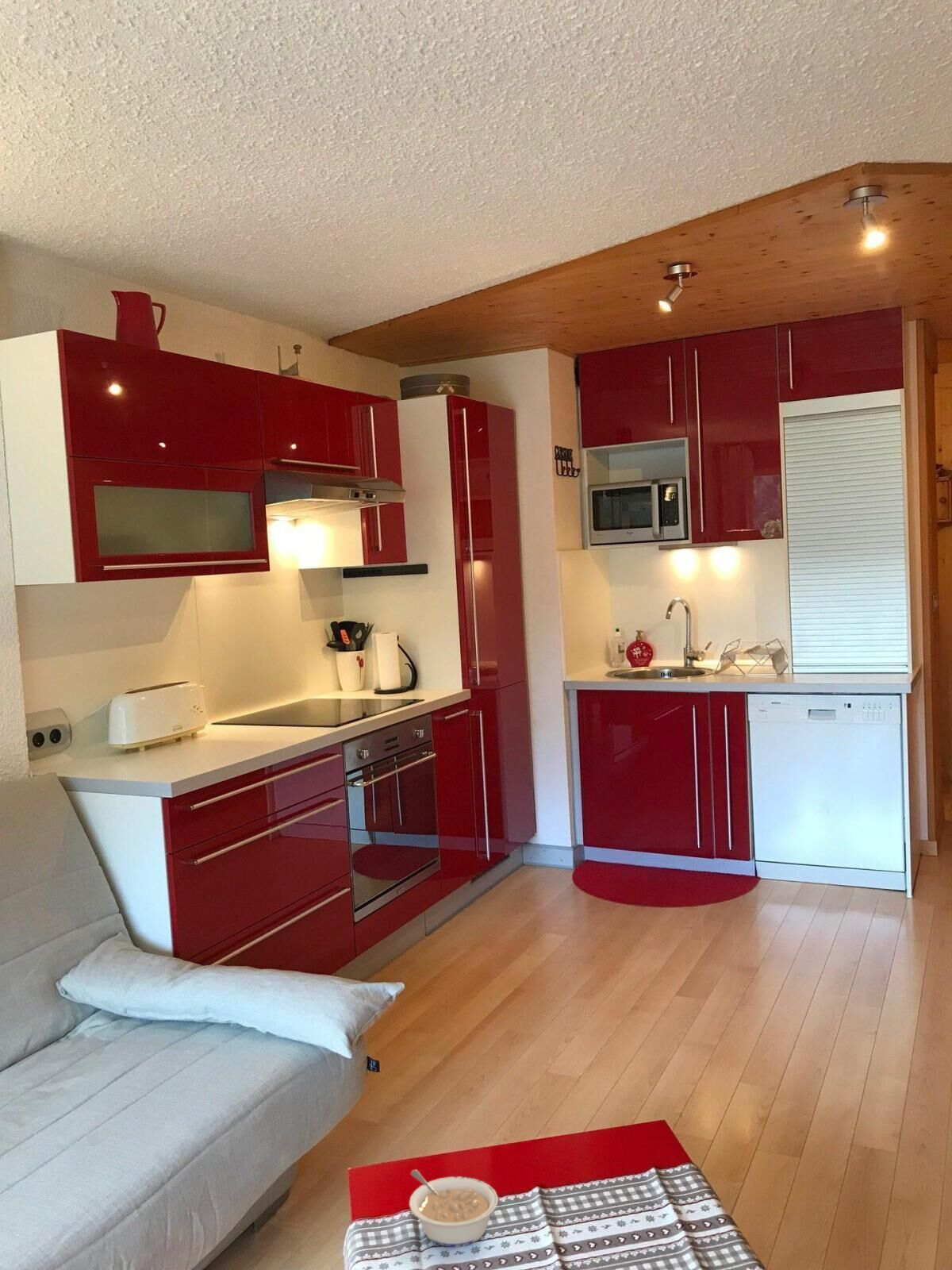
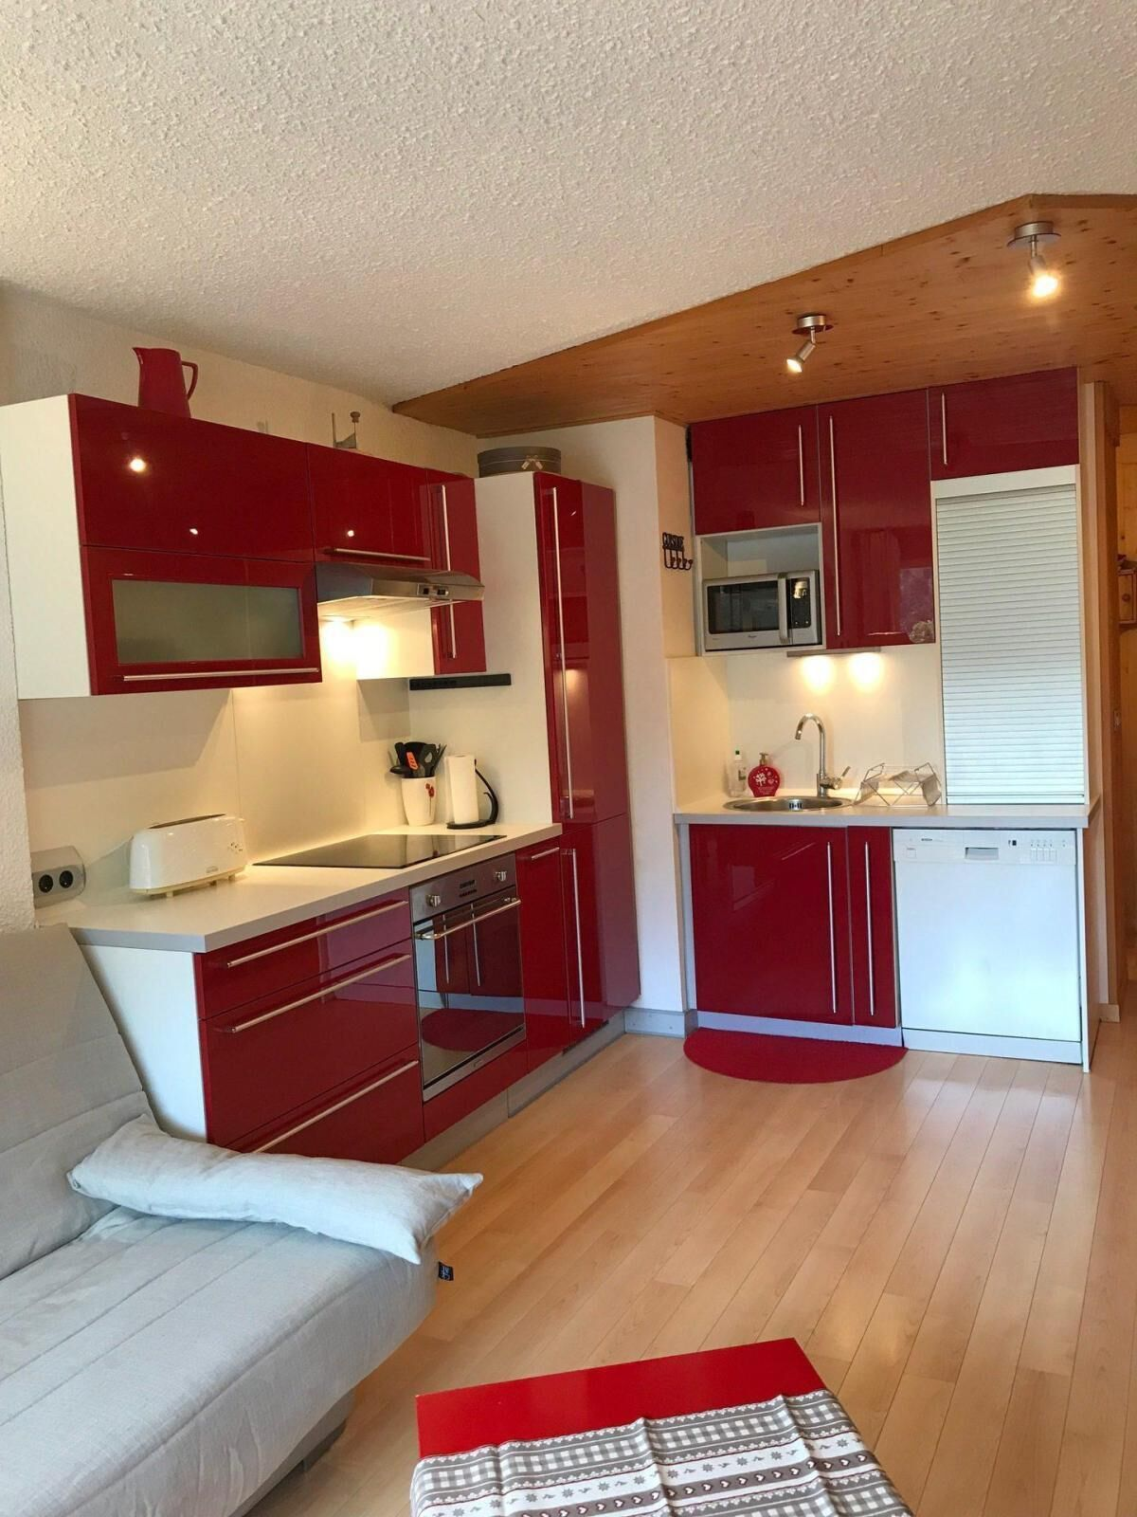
- legume (451, 1211)
